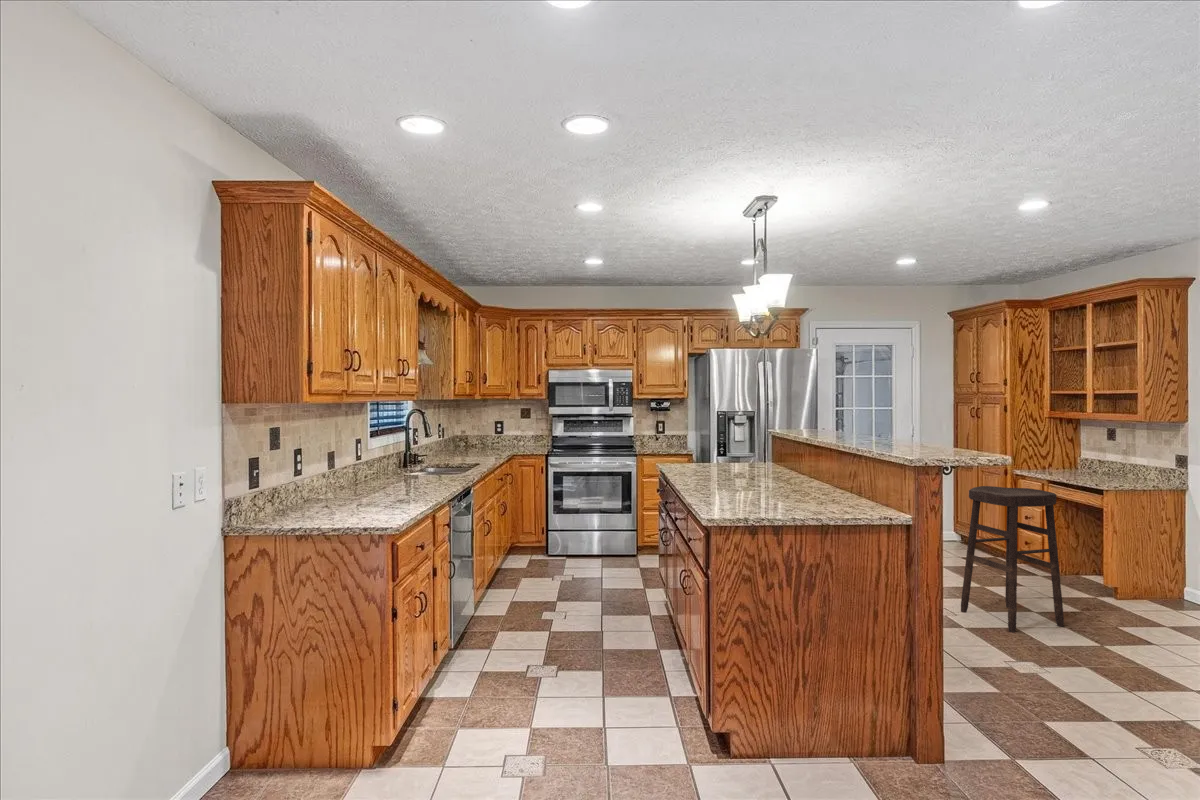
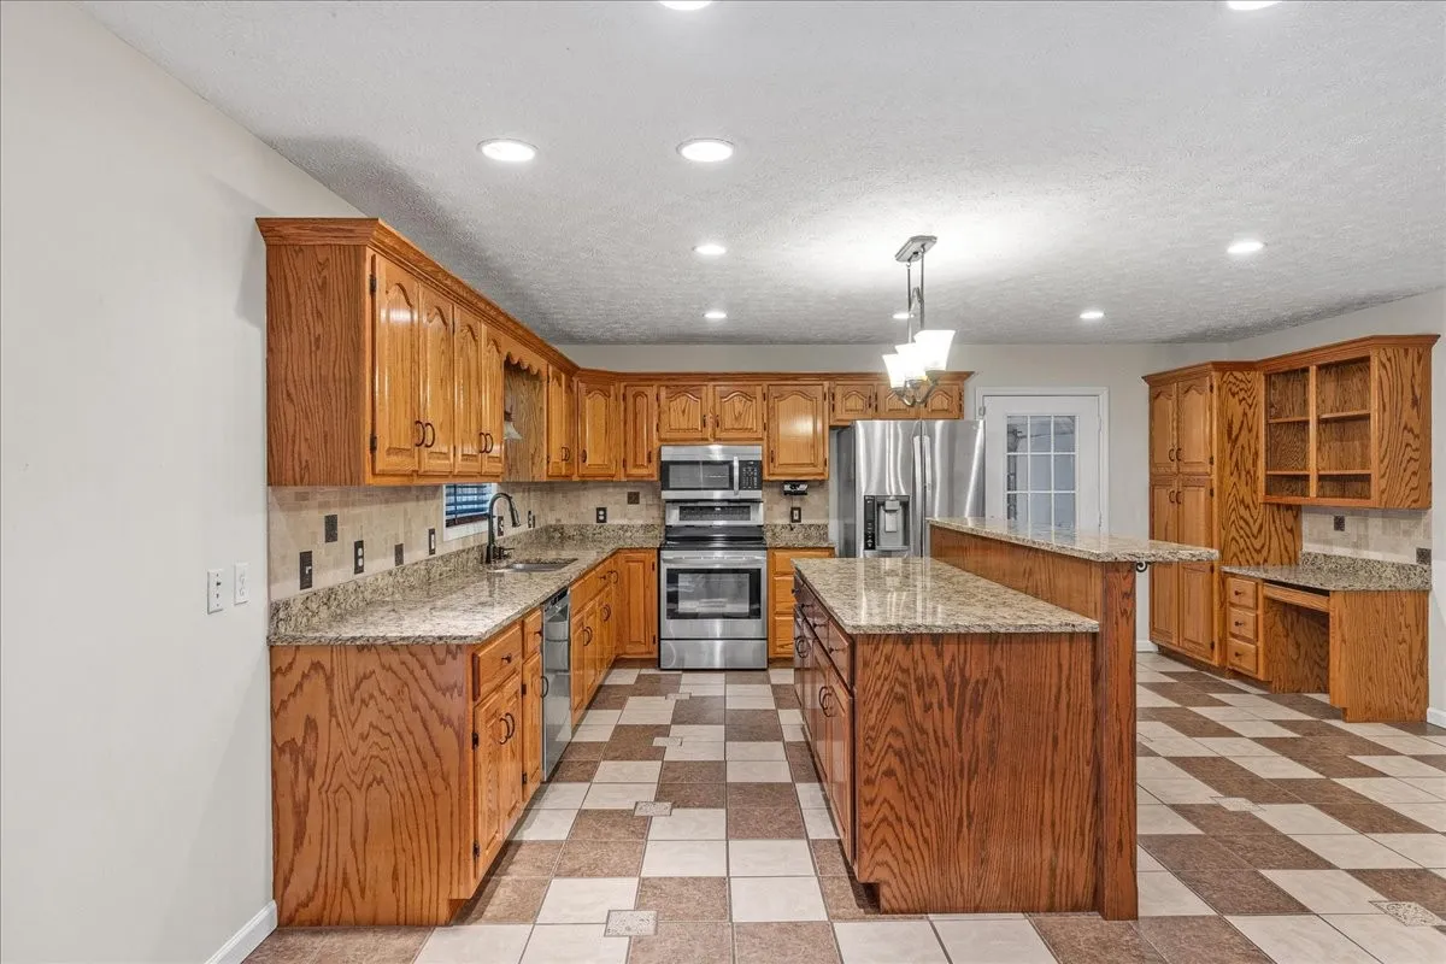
- stool (1010, 554)
